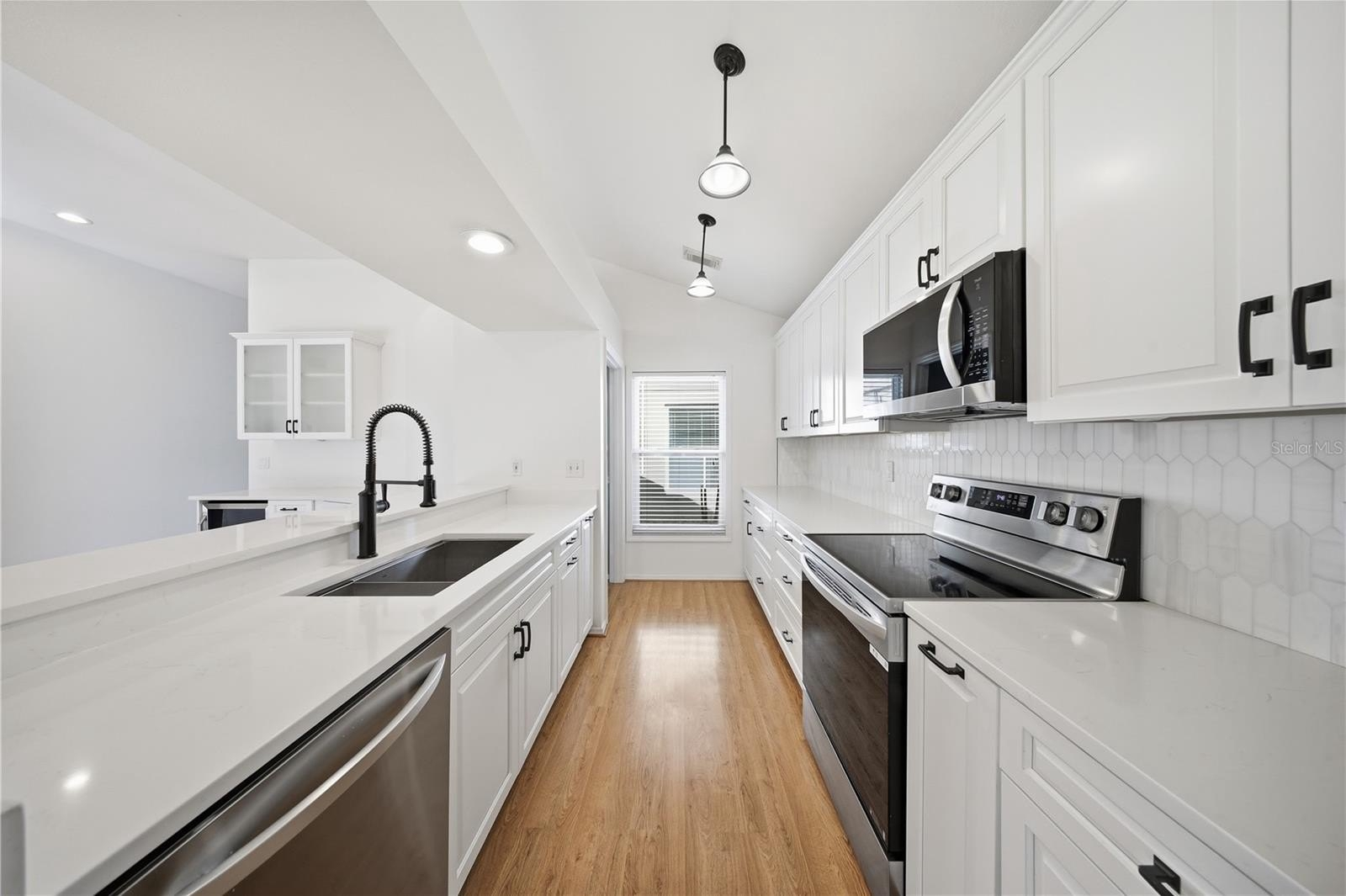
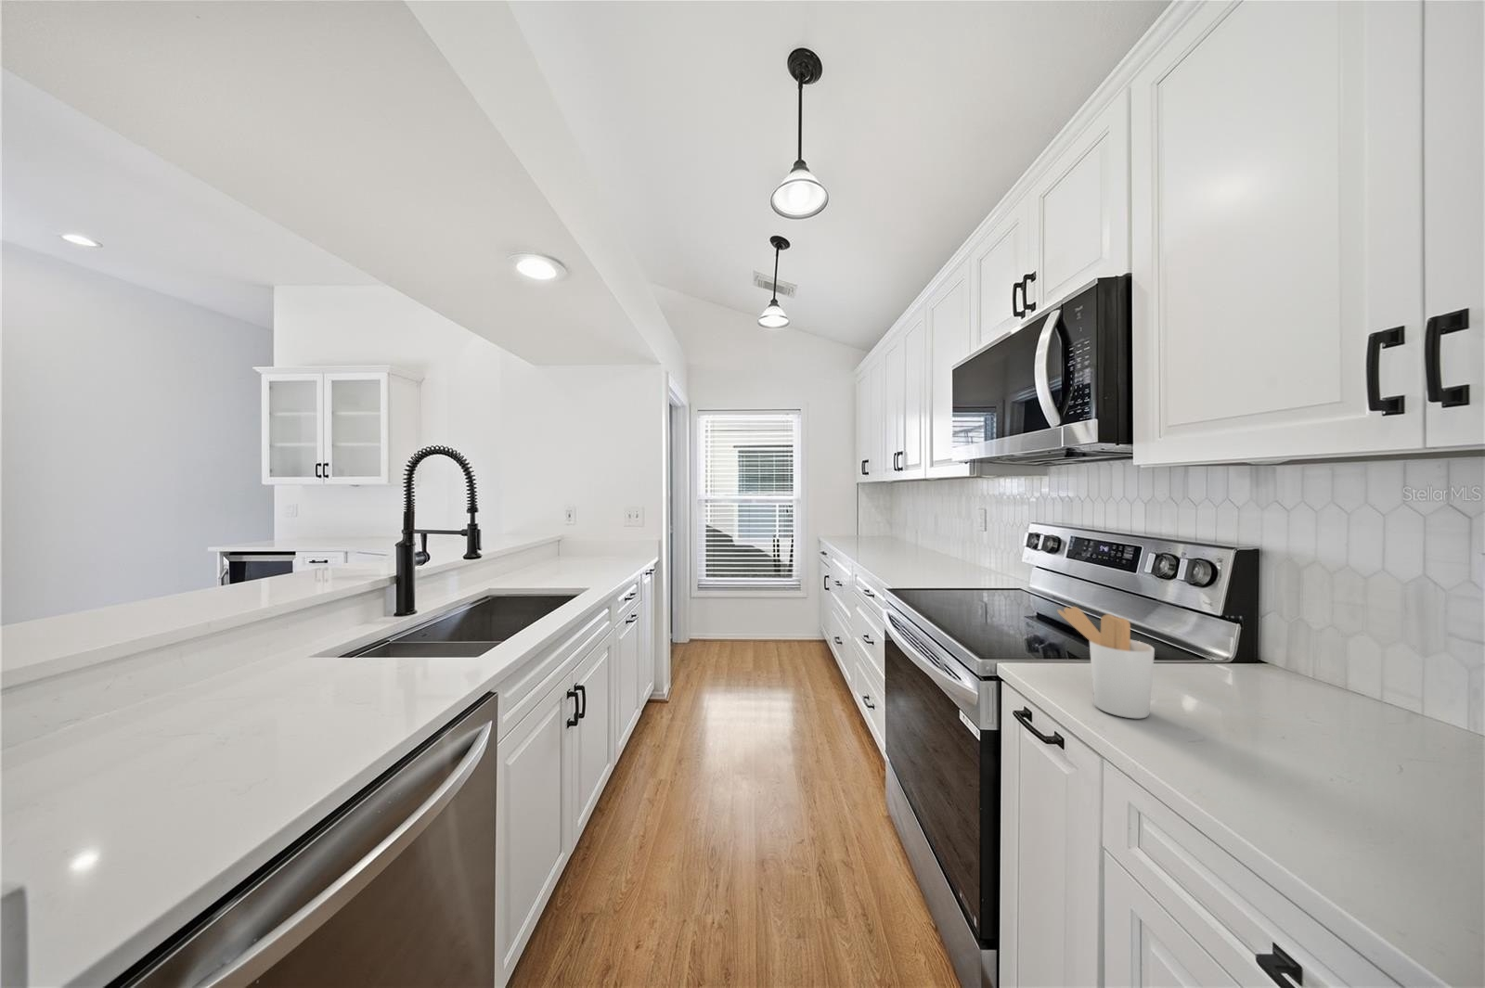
+ utensil holder (1103, 657)
